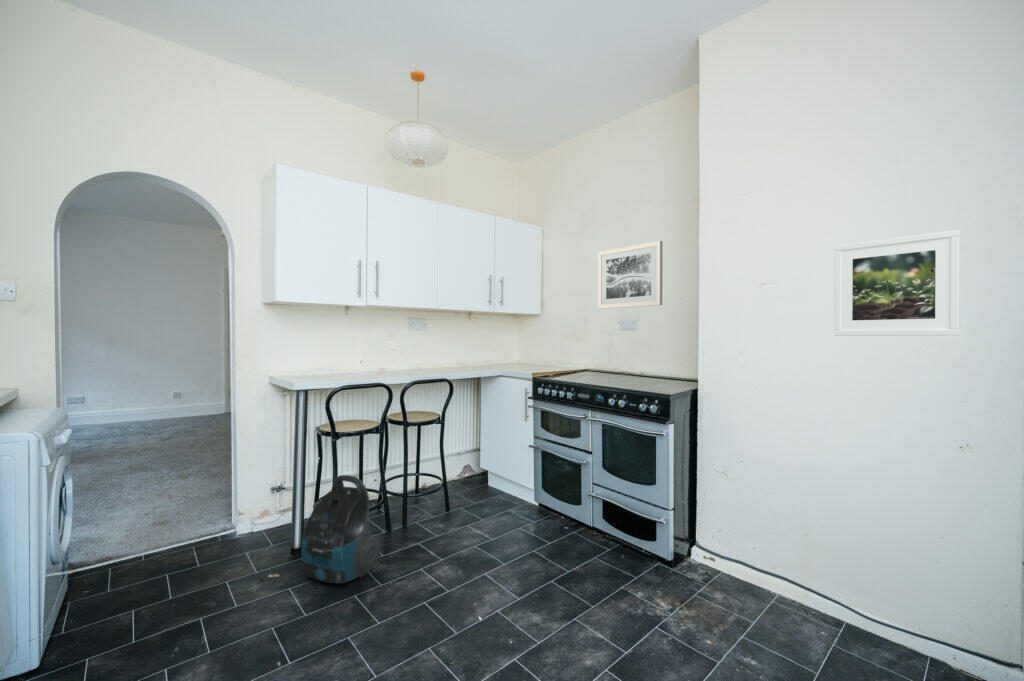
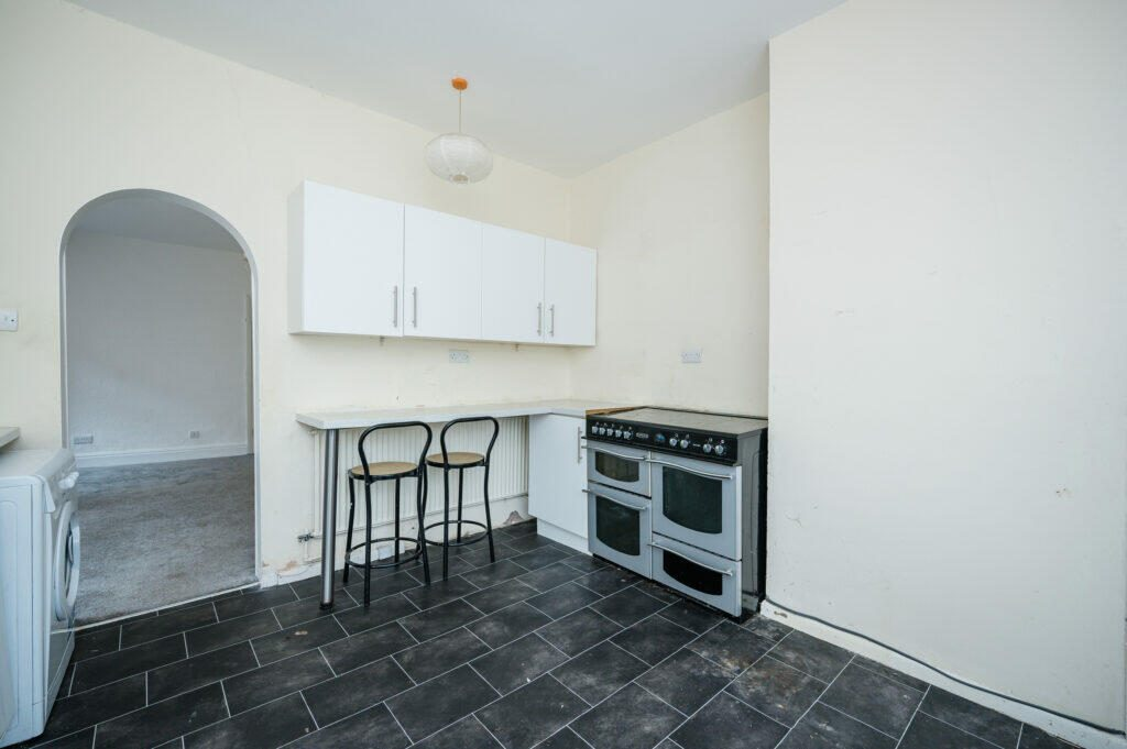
- vacuum cleaner (338, 526)
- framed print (892, 287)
- wall art (628, 277)
